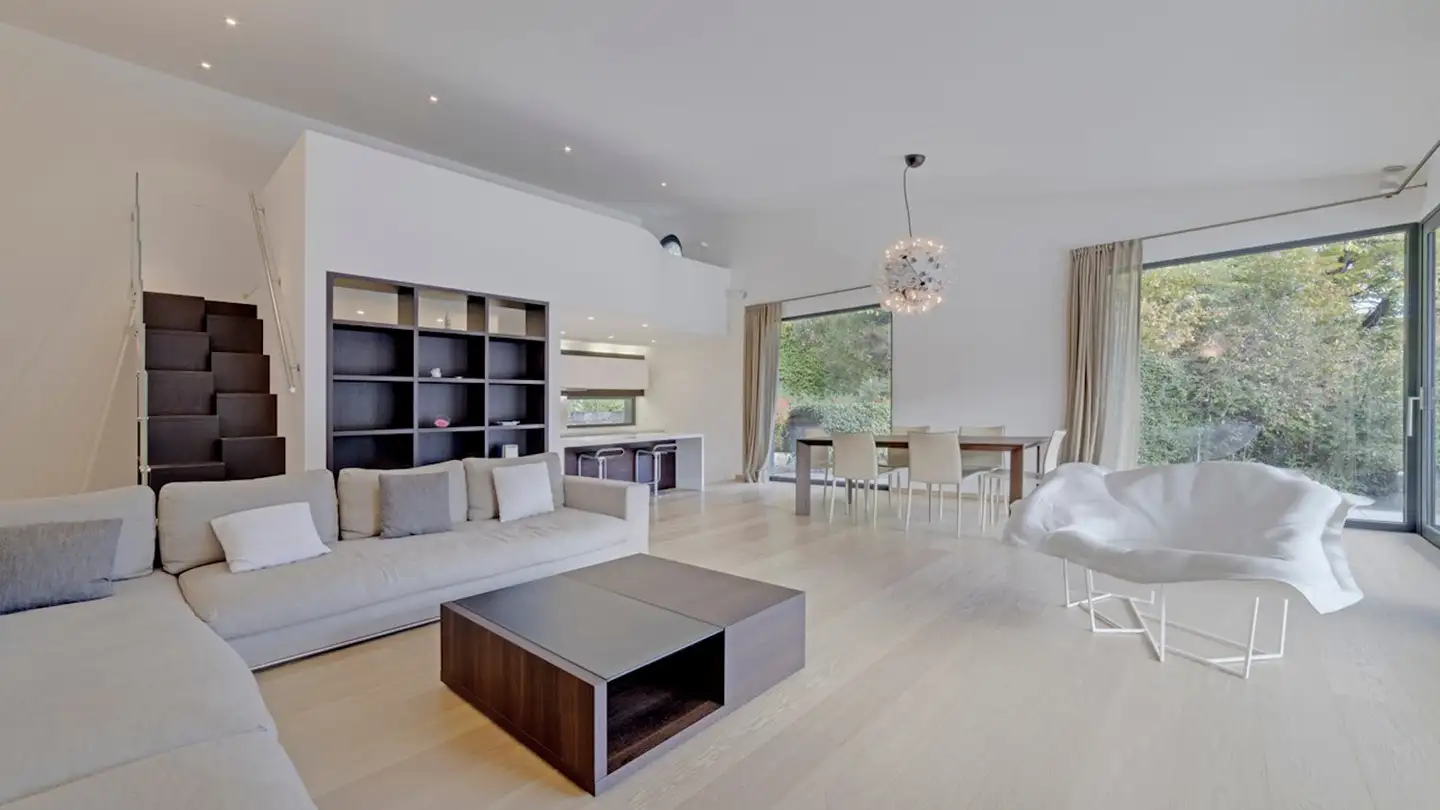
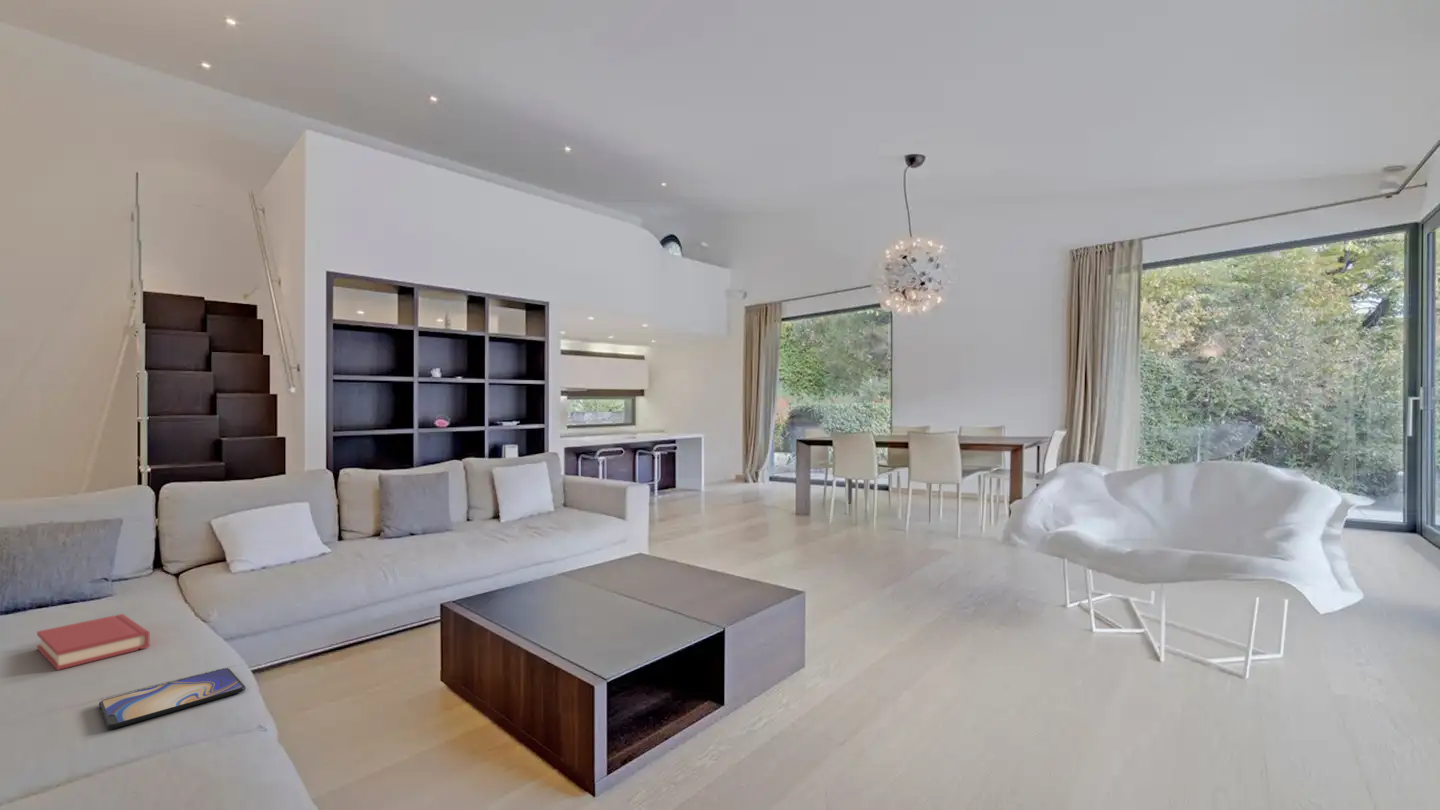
+ hardback book (93, 639)
+ tablet (174, 695)
